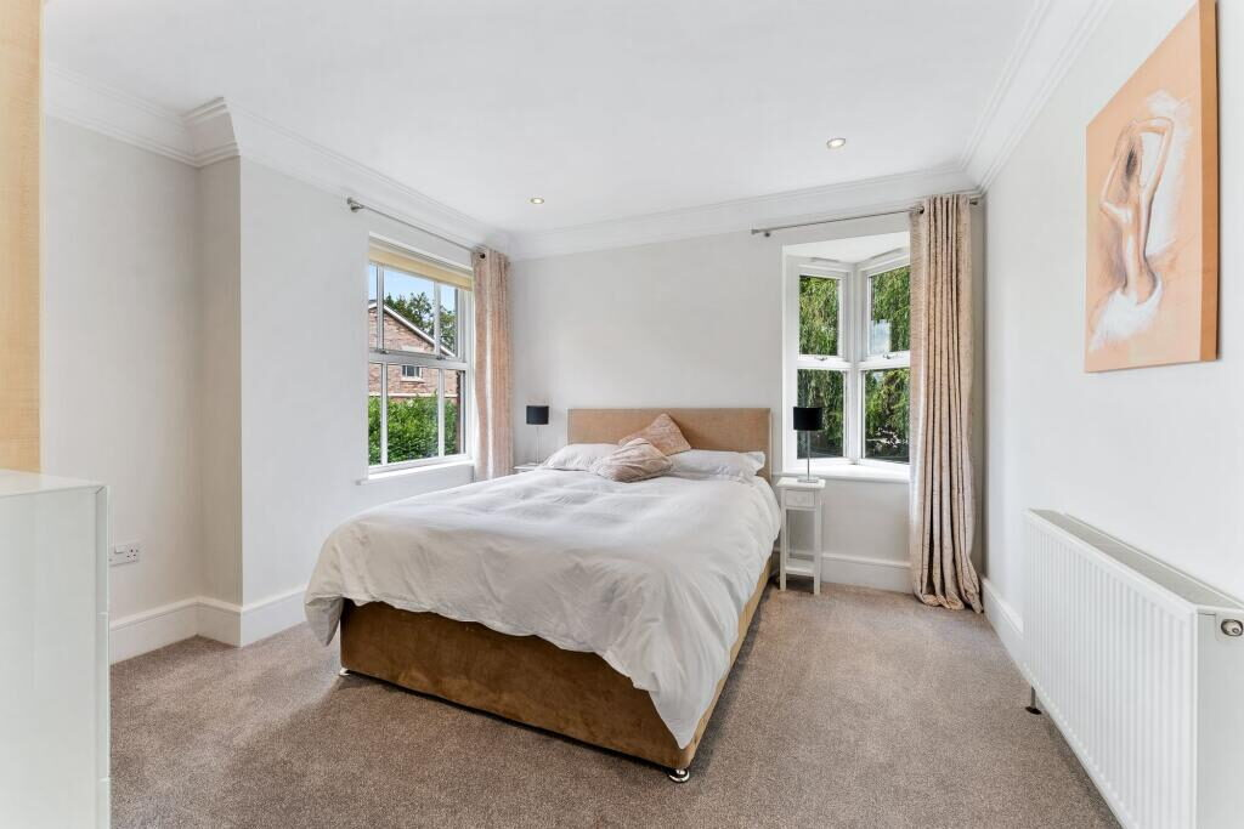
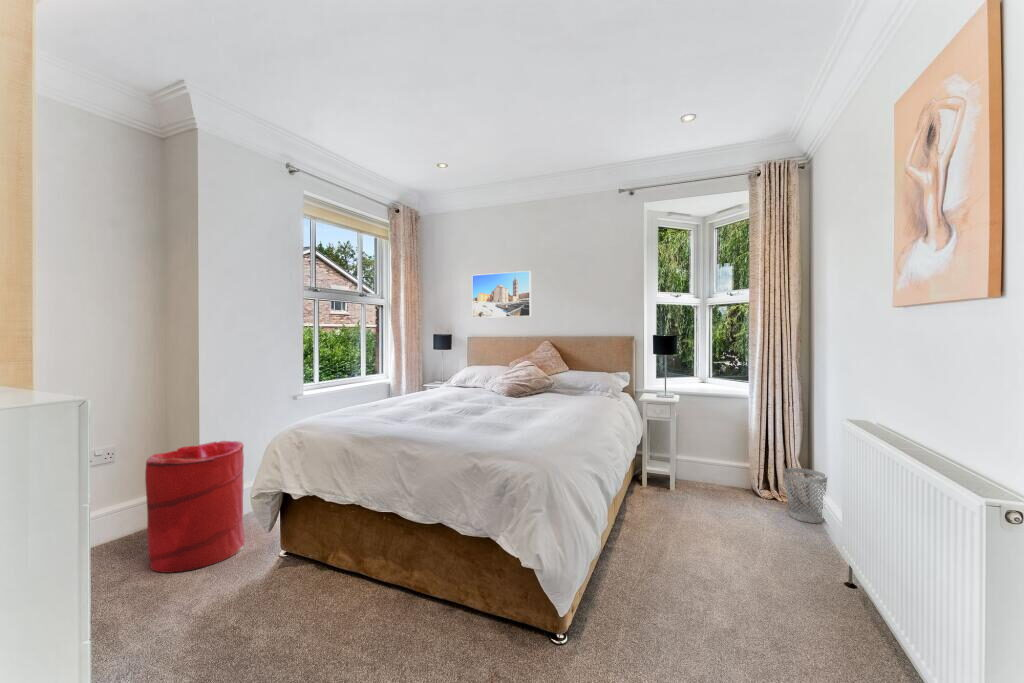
+ laundry hamper (197, 499)
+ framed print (500, 295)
+ wastebasket (805, 495)
